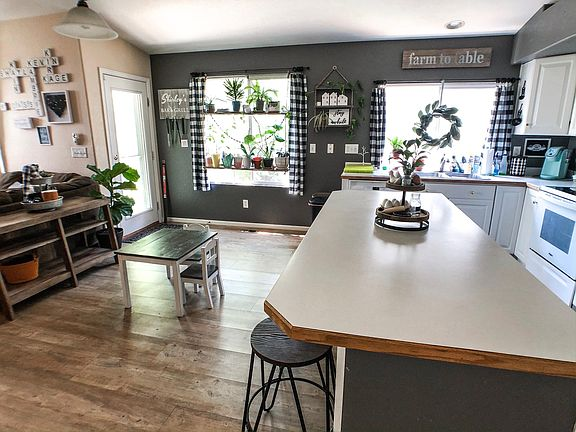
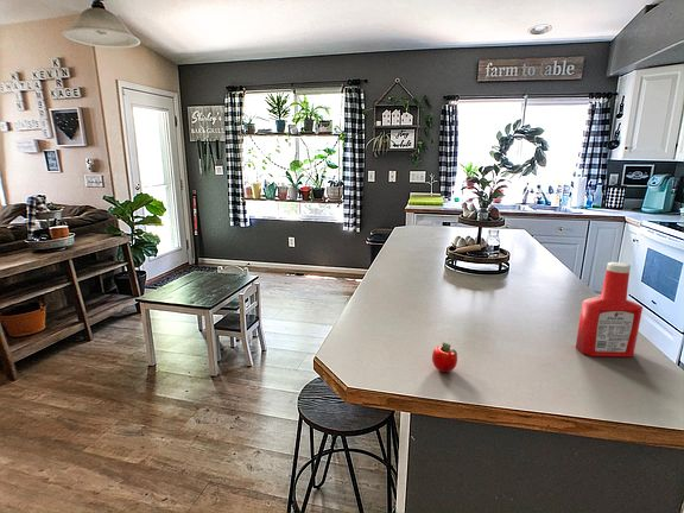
+ soap bottle (610, 309)
+ apple (445, 356)
